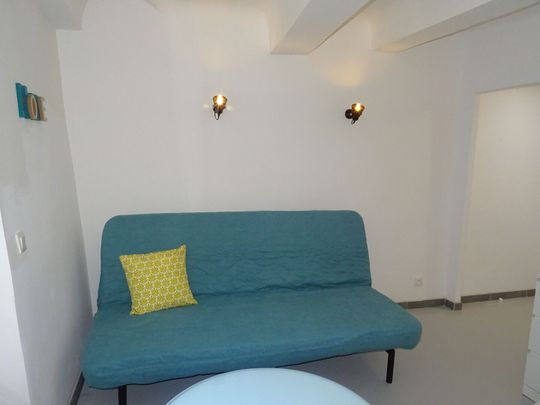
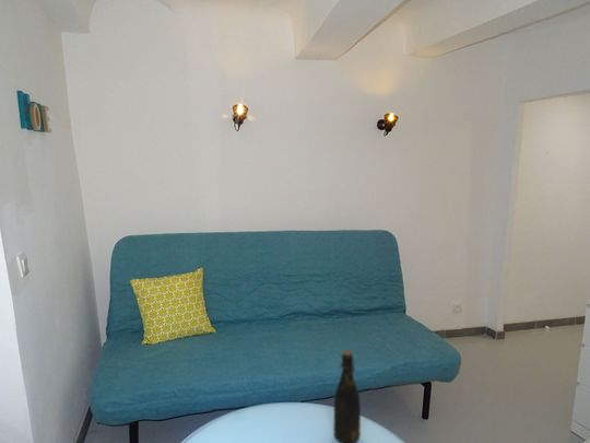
+ bottle (346, 395)
